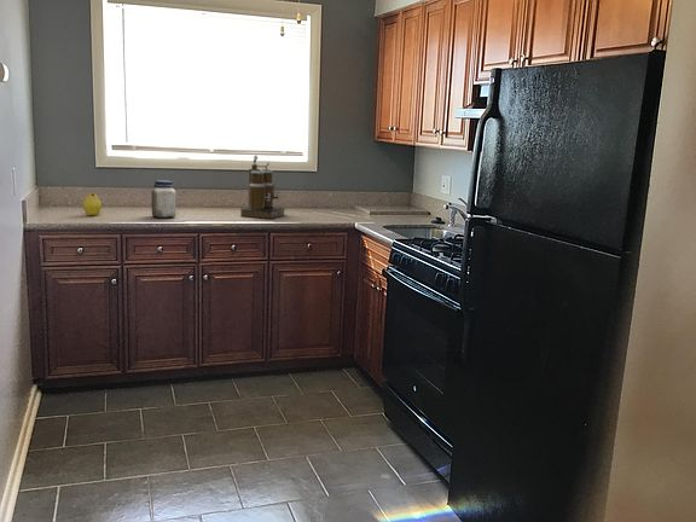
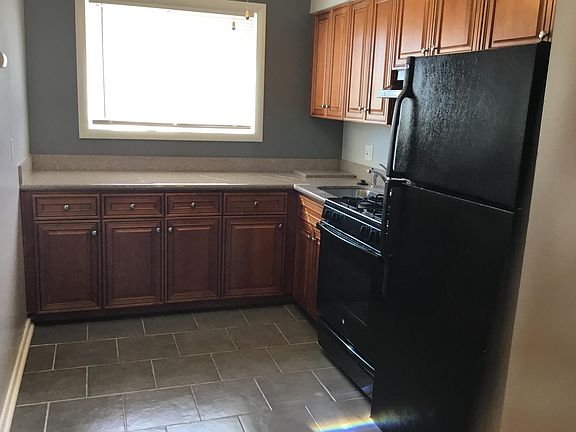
- coffee maker (263, 185)
- fruit (92, 204)
- jar (163, 198)
